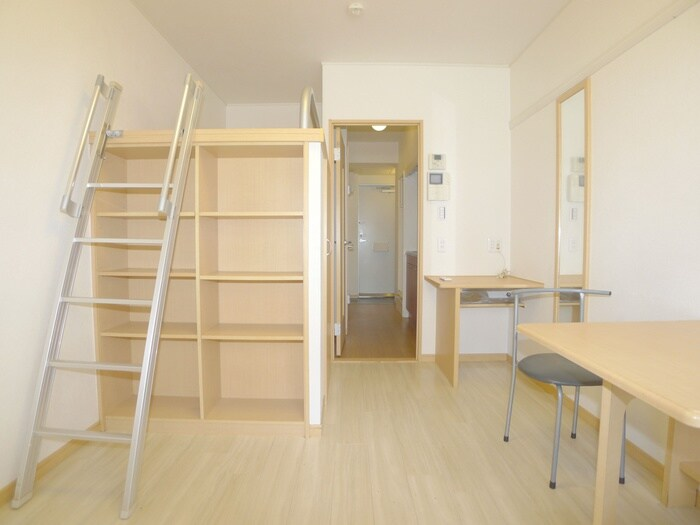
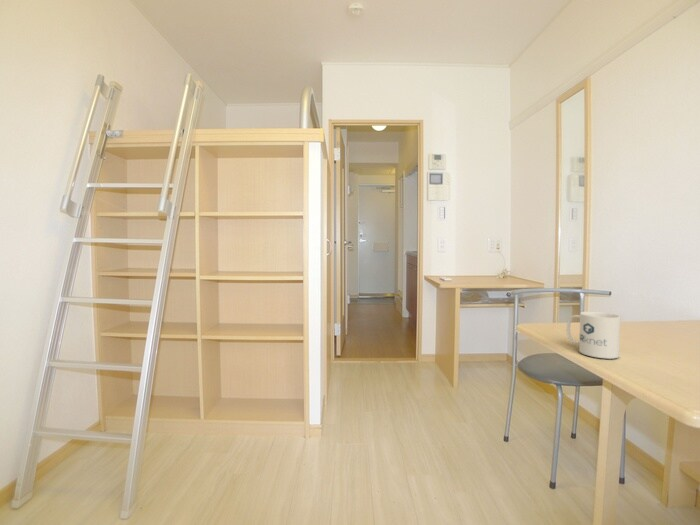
+ mug (594, 332)
